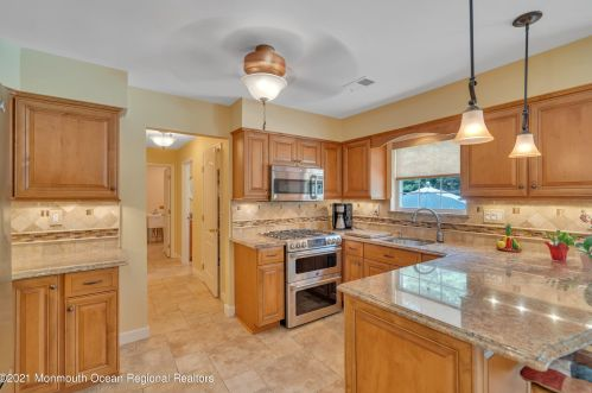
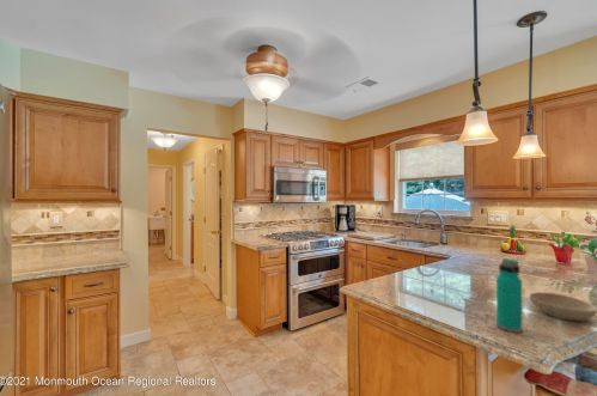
+ bowl (561, 307)
+ water bottle (508, 293)
